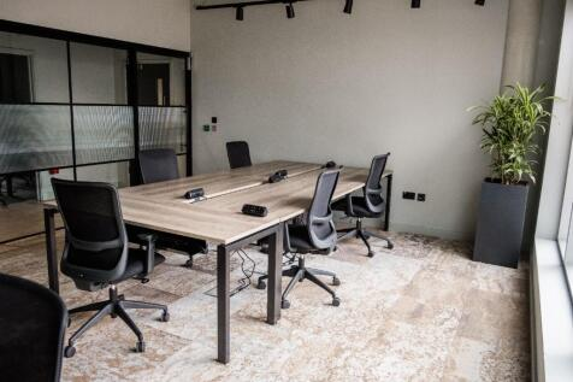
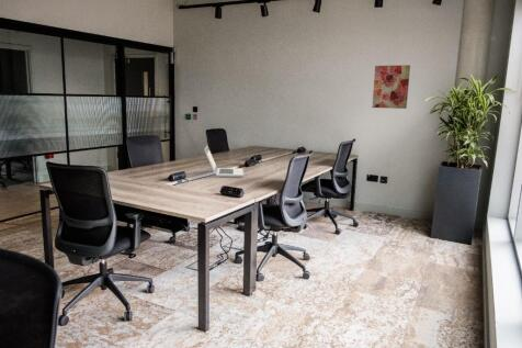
+ laptop (224, 168)
+ wall art (390, 87)
